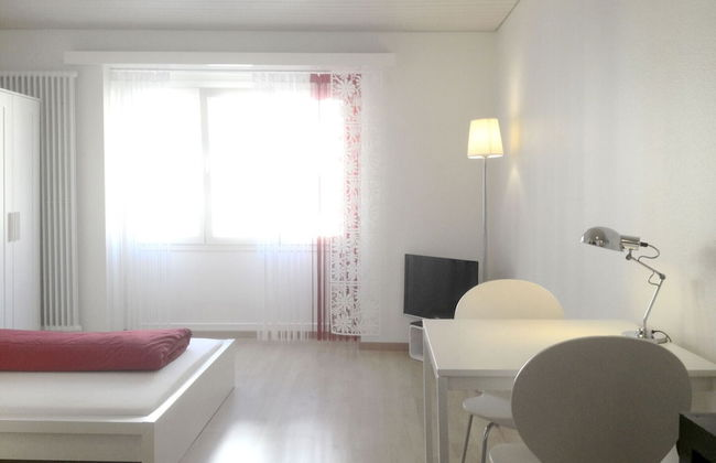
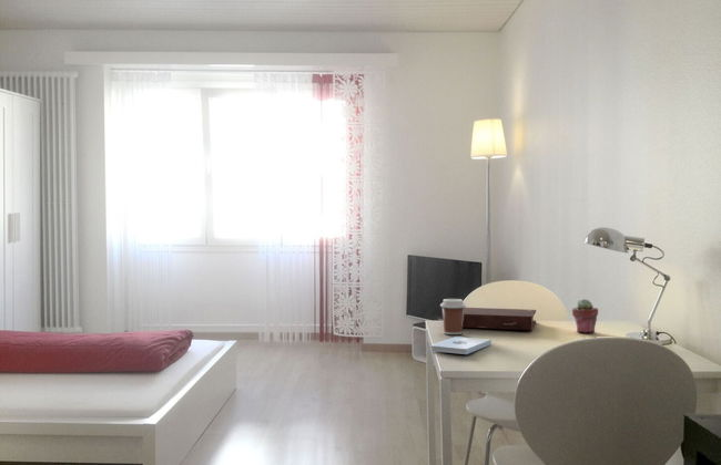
+ book (491, 318)
+ coffee cup (453, 316)
+ notepad (460, 344)
+ potted succulent (585, 314)
